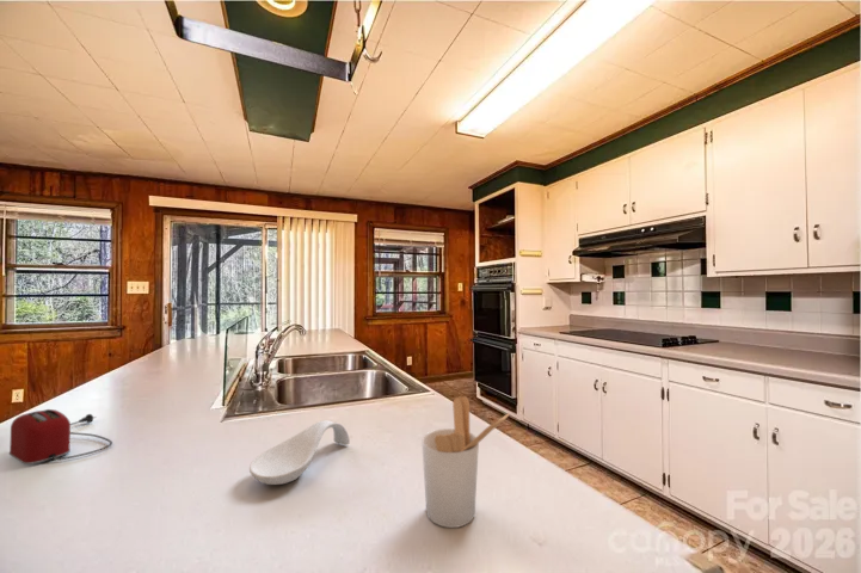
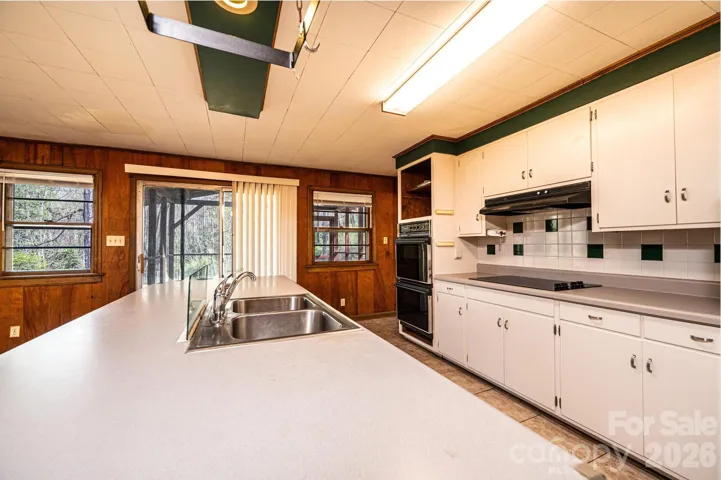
- utensil holder (465, 461)
- spoon rest (305, 448)
- toaster (69, 423)
